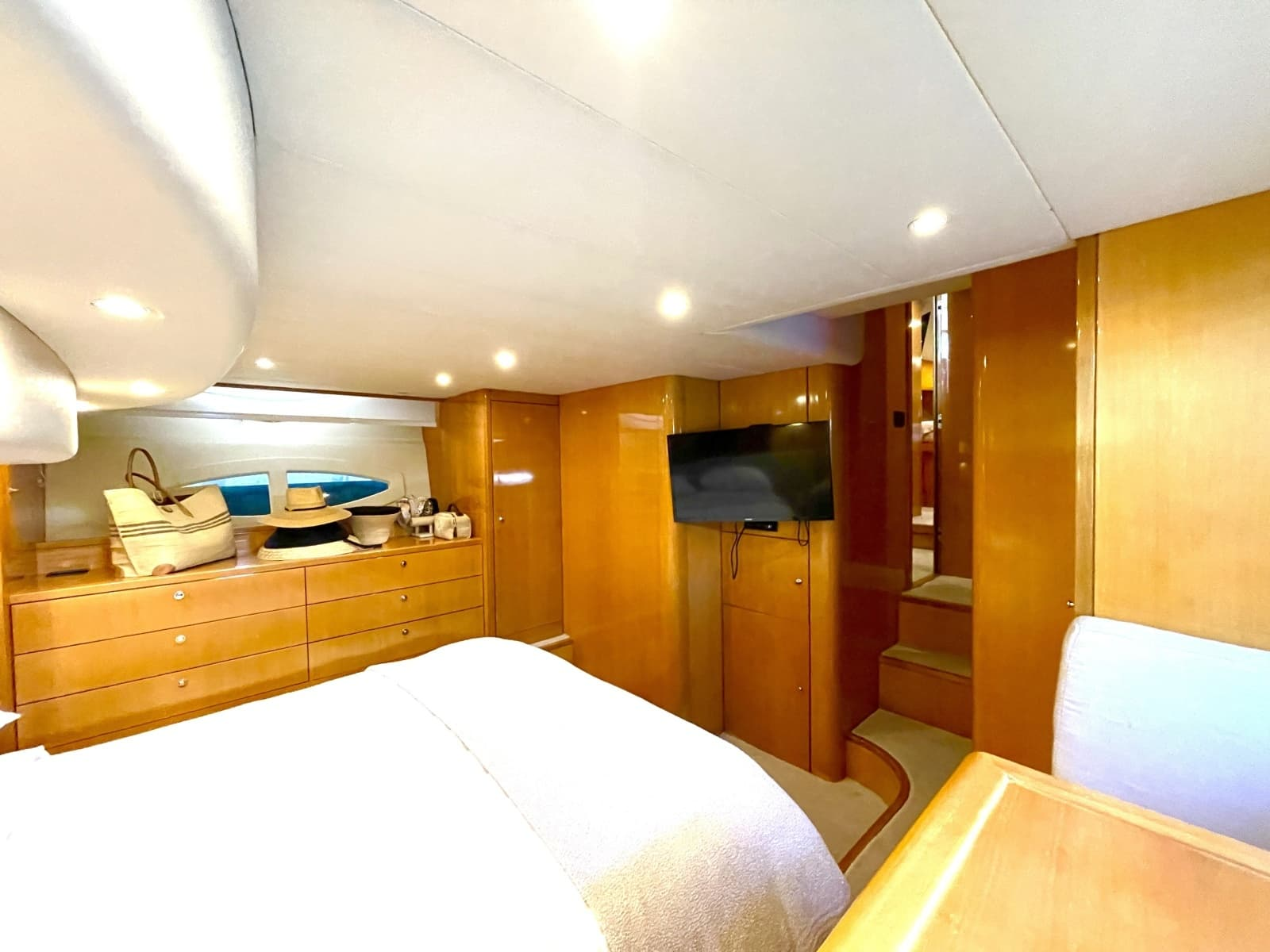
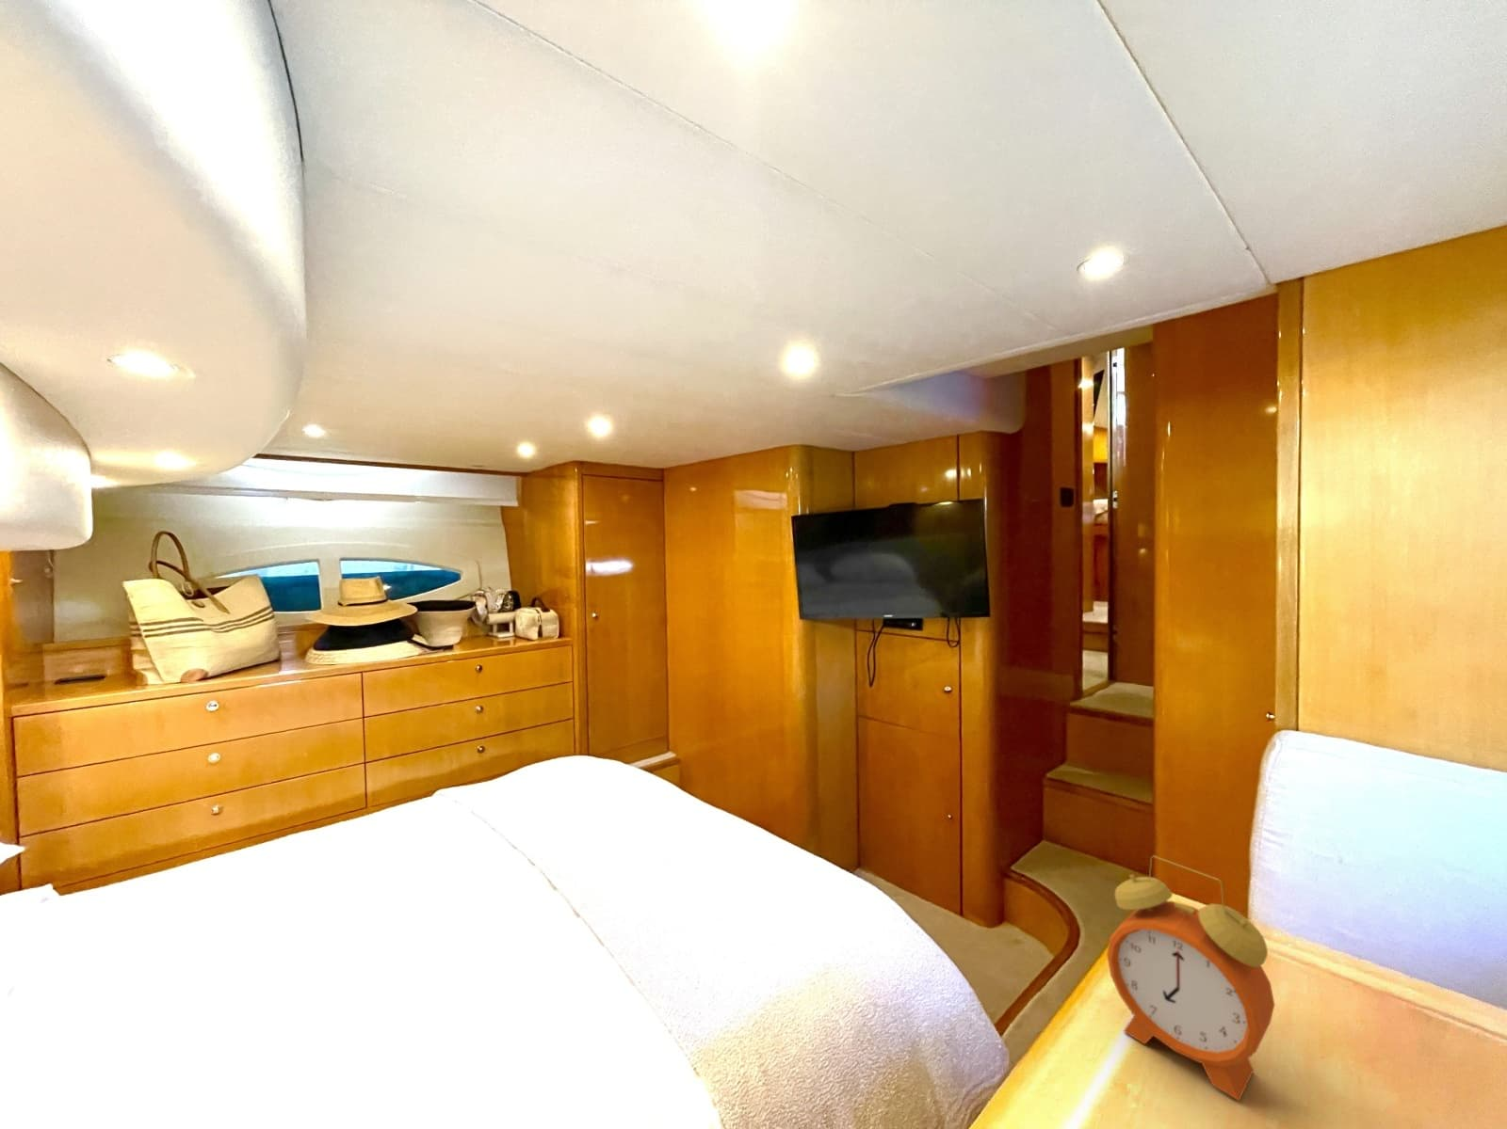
+ alarm clock (1184, 959)
